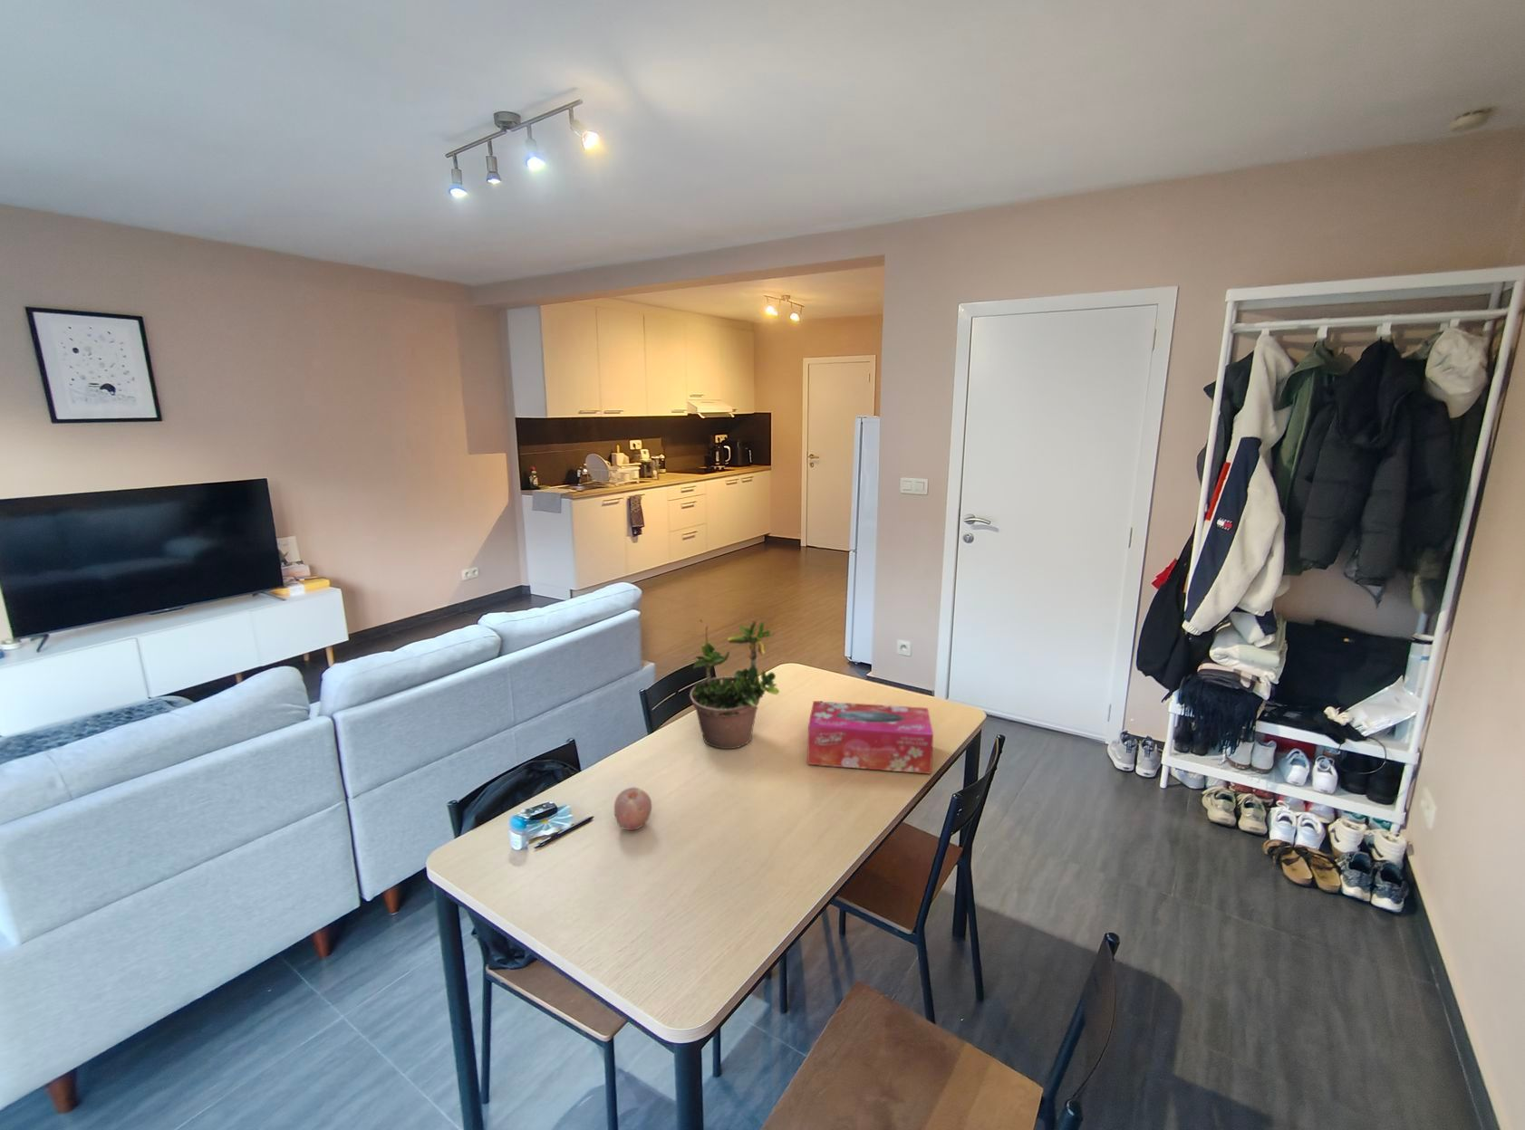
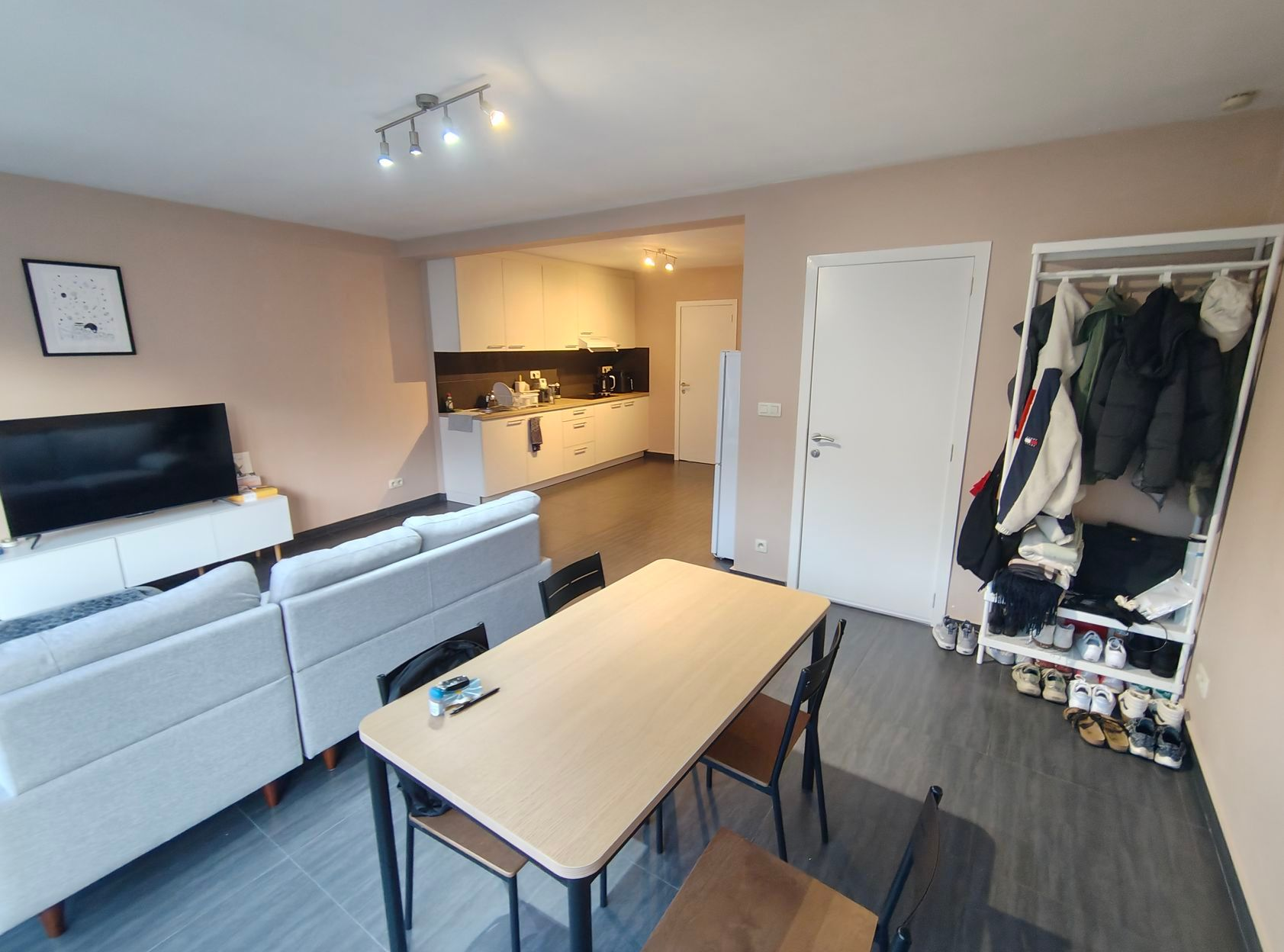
- tissue box (869, 735)
- fruit (633, 808)
- potted plant (727, 677)
